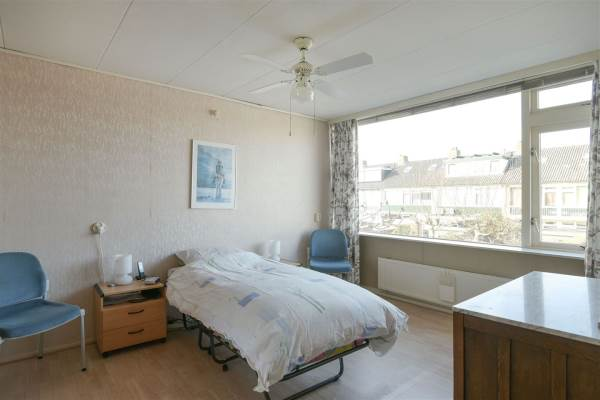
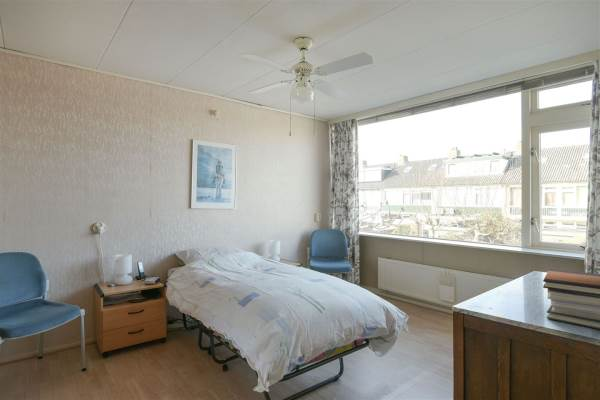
+ book stack (576, 296)
